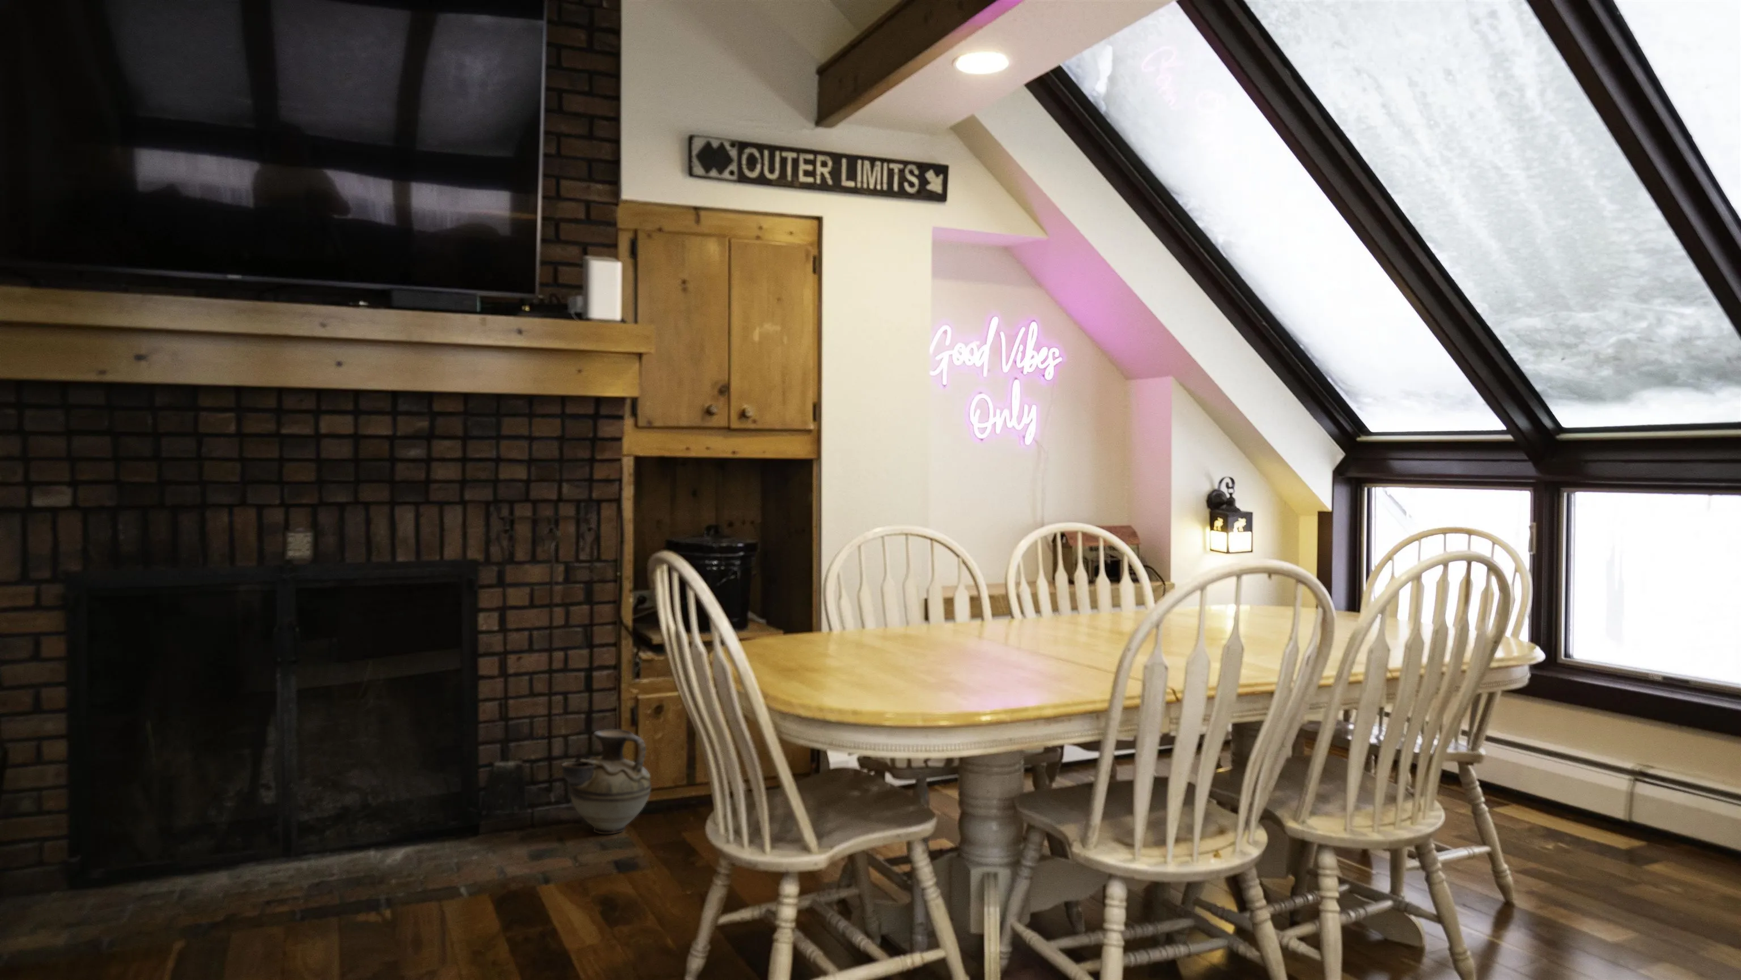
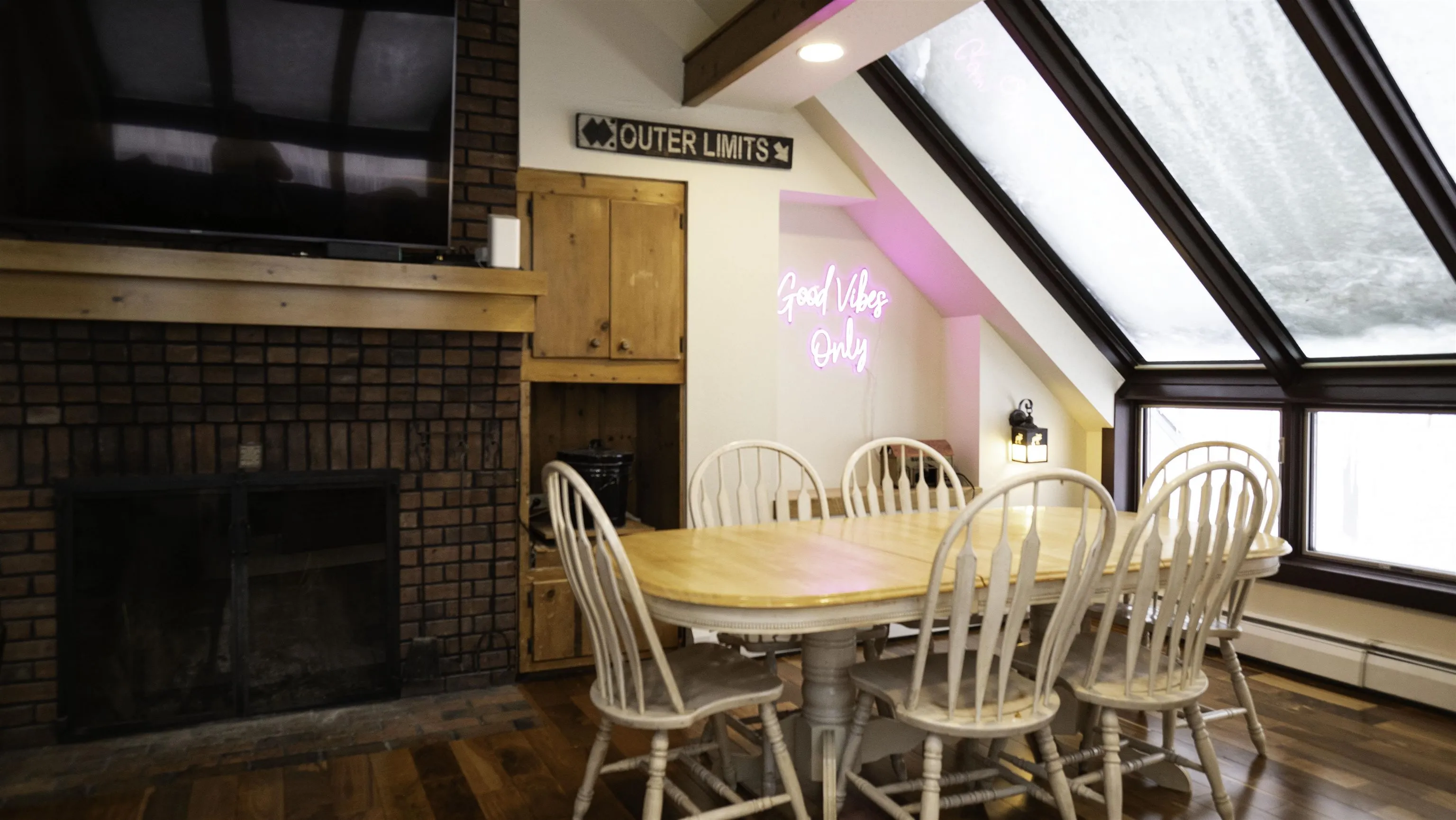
- ceramic jug (604, 782)
